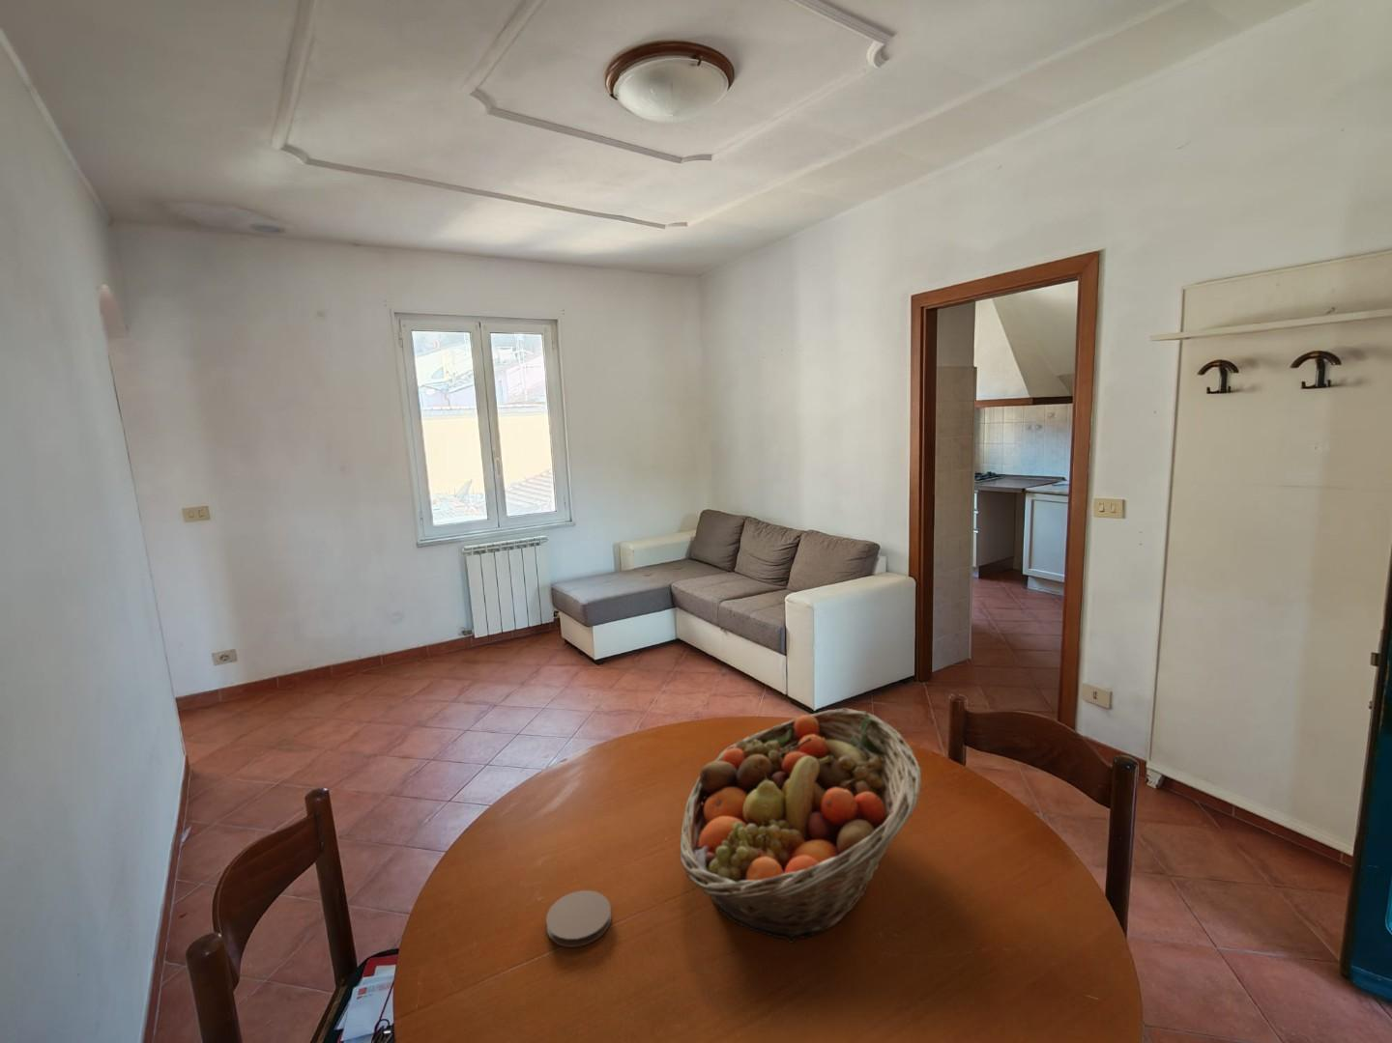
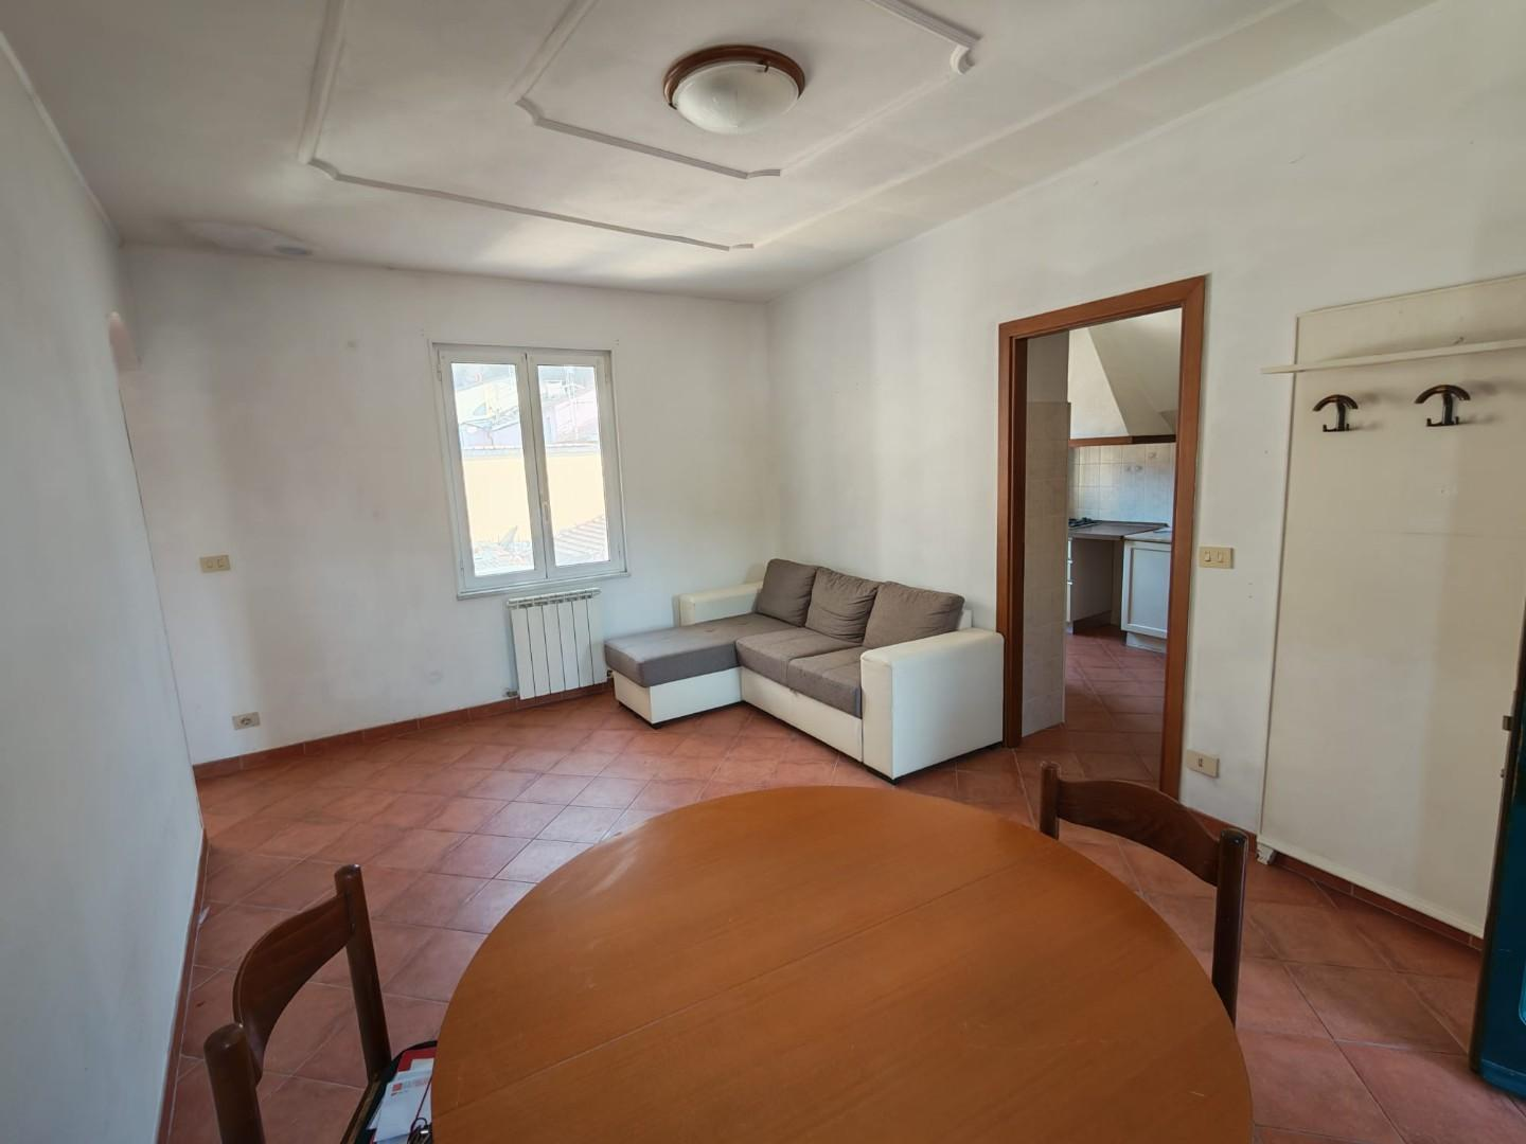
- coaster (579, 917)
- fruit basket (796, 806)
